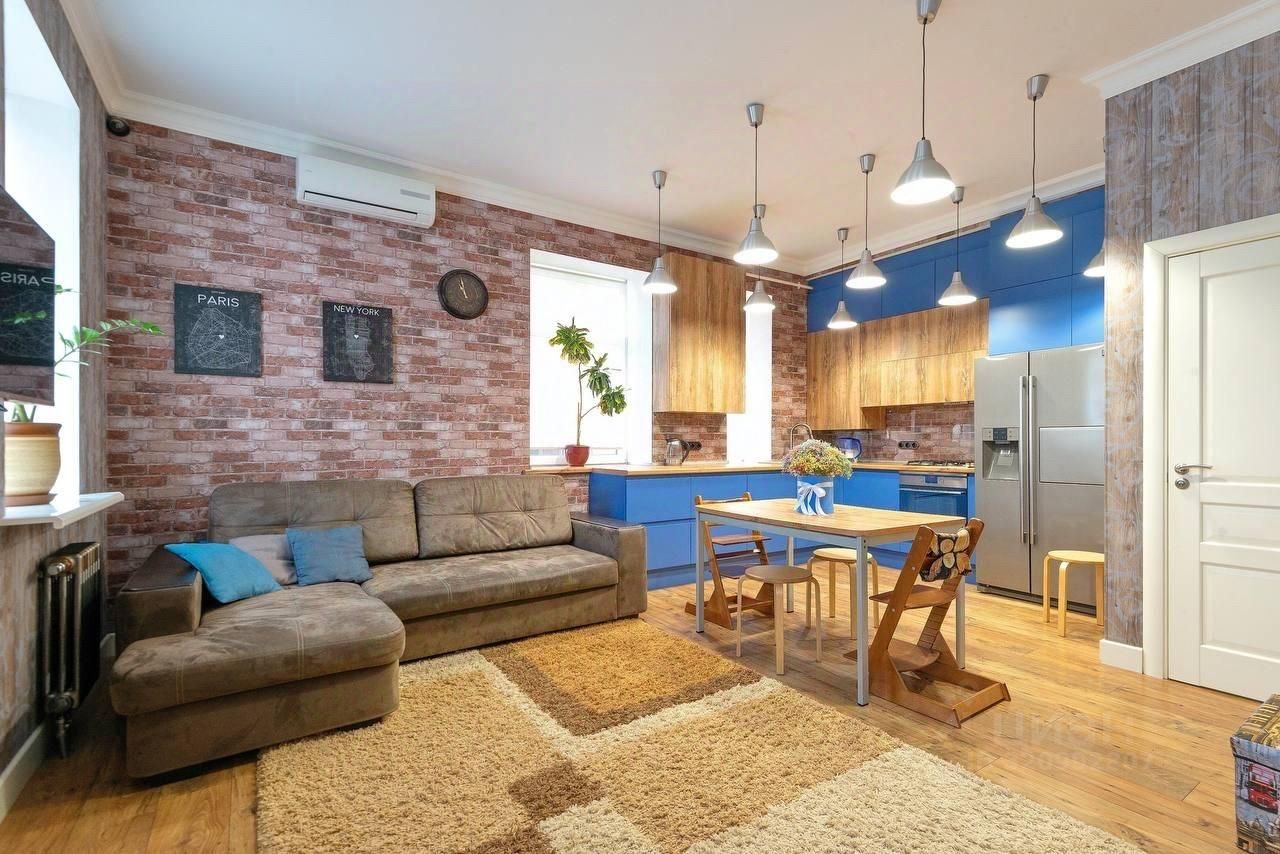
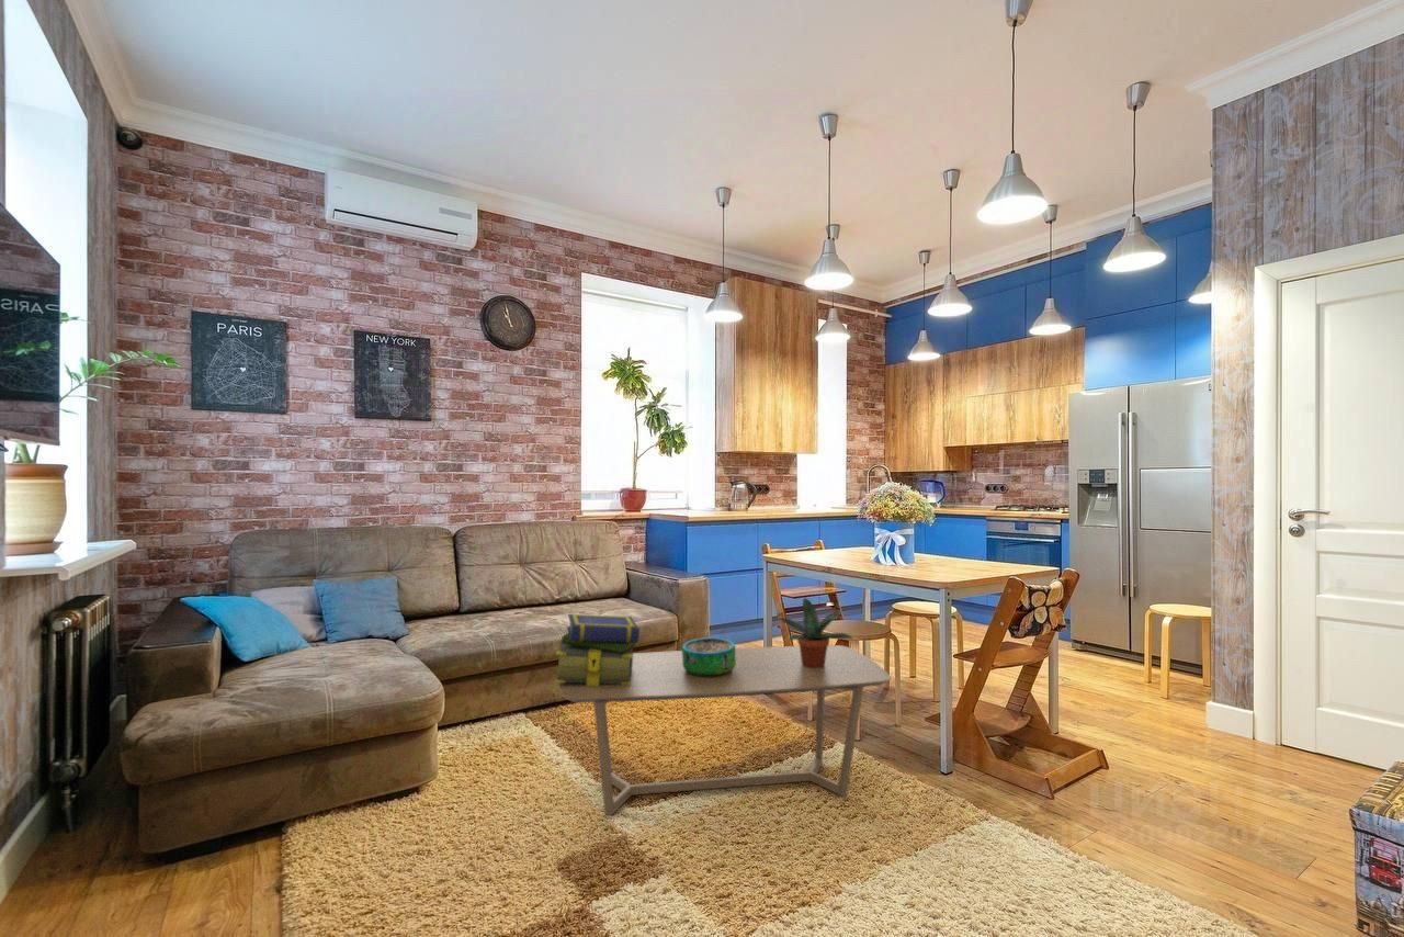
+ stack of books (599, 645)
+ decorative bowl (709, 656)
+ potted plant (813, 632)
+ coffee table (716, 697)
